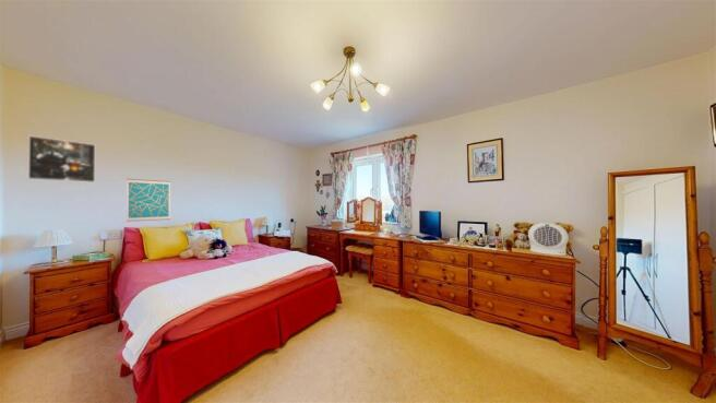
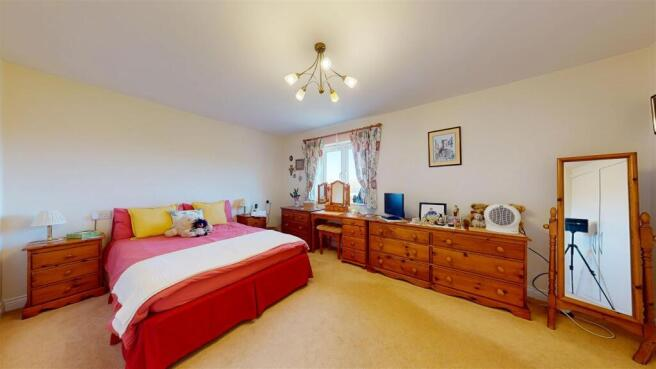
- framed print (63, 161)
- wall art (150, 200)
